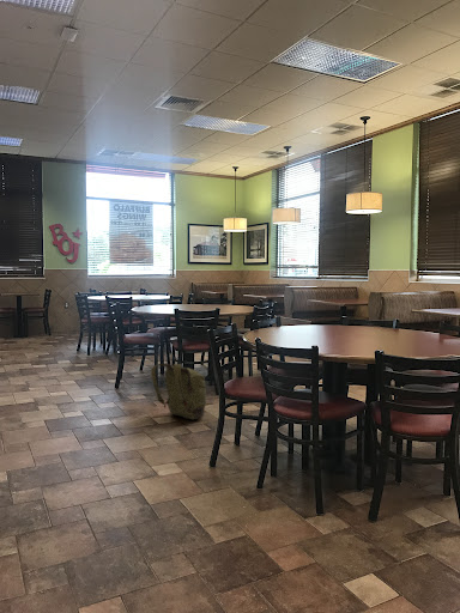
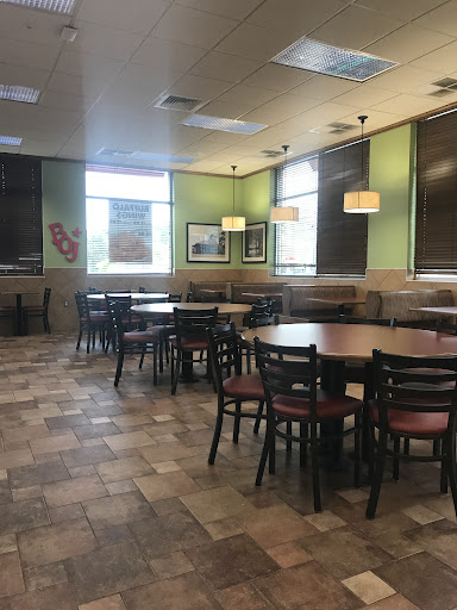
- backpack (180, 389)
